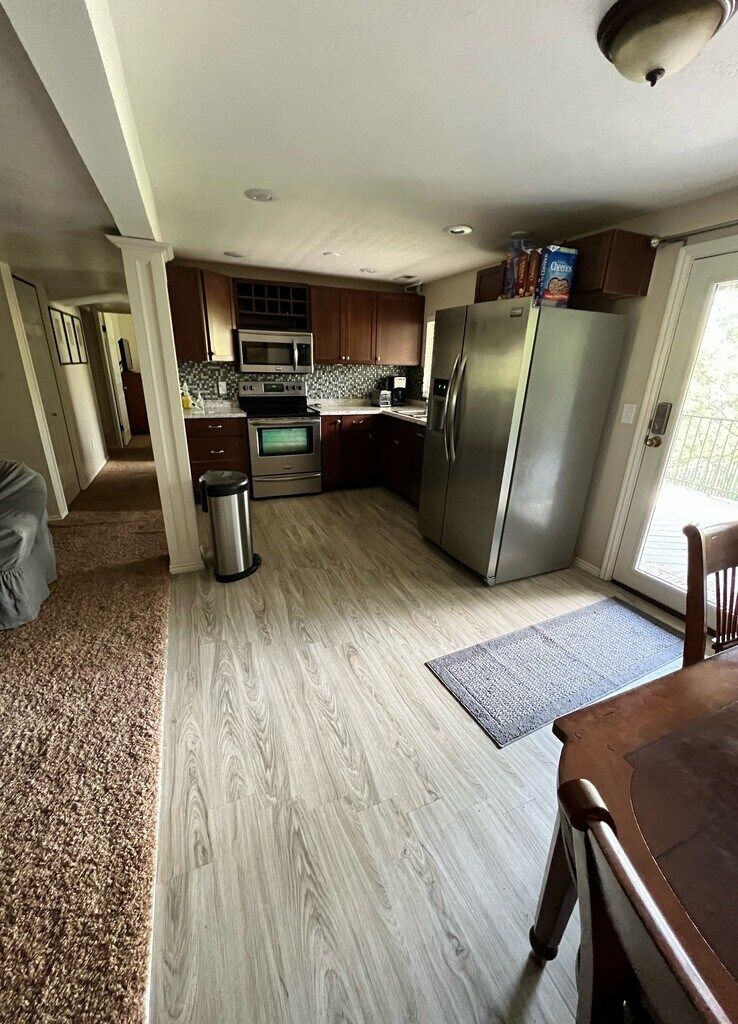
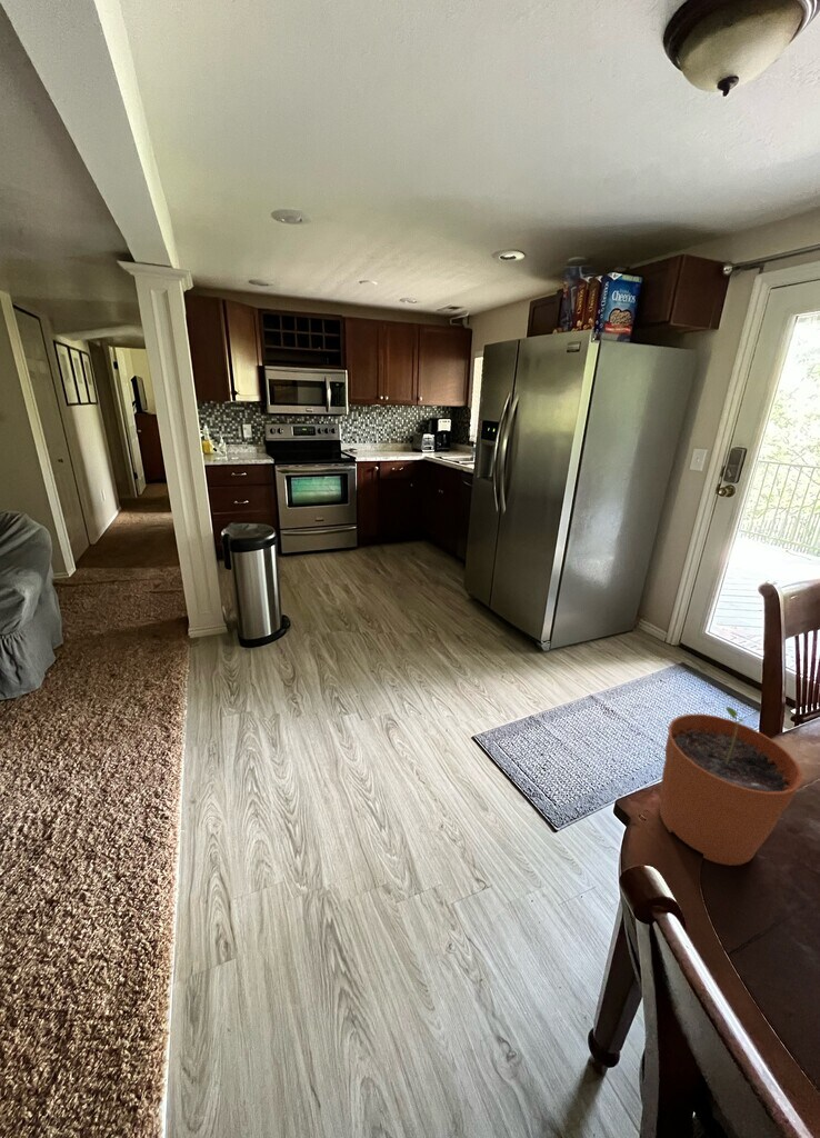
+ plant pot (723, 769)
